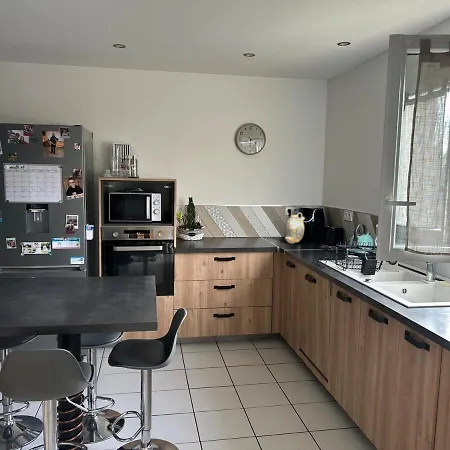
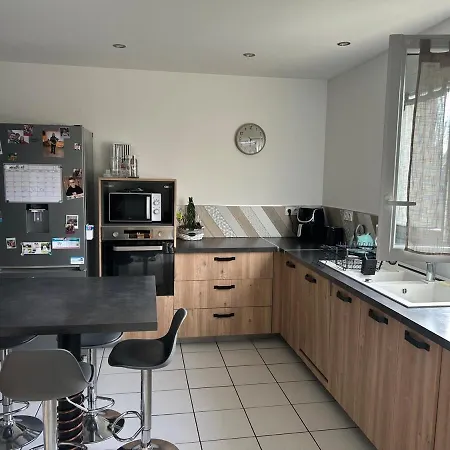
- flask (295, 228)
